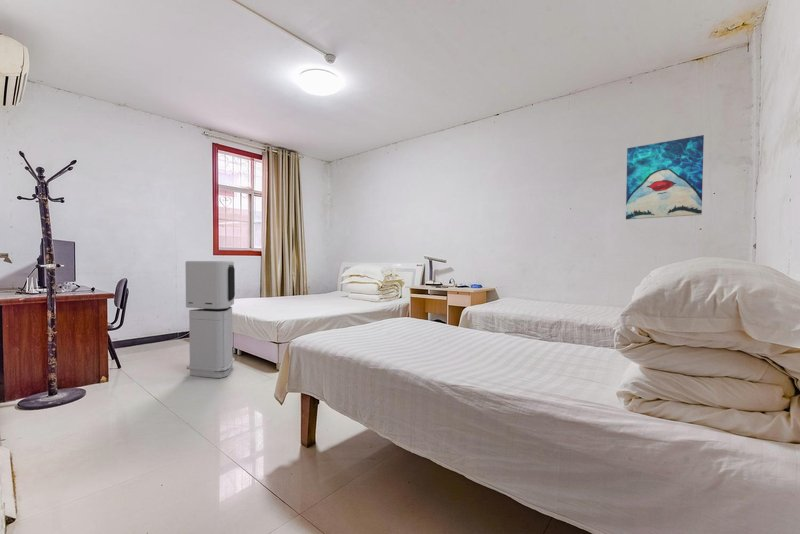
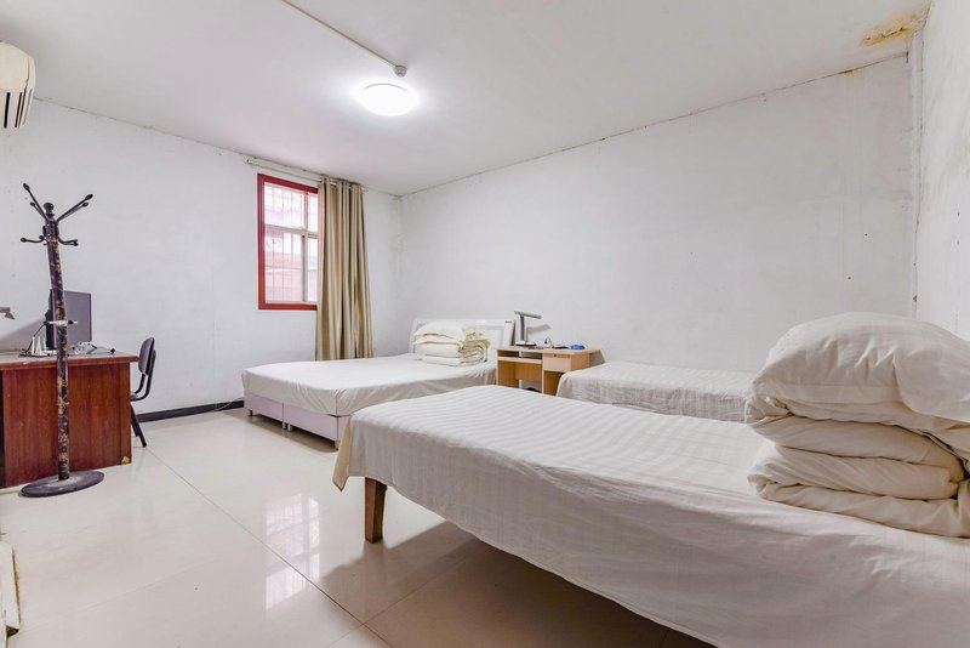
- wall art (662, 179)
- air purifier (209, 317)
